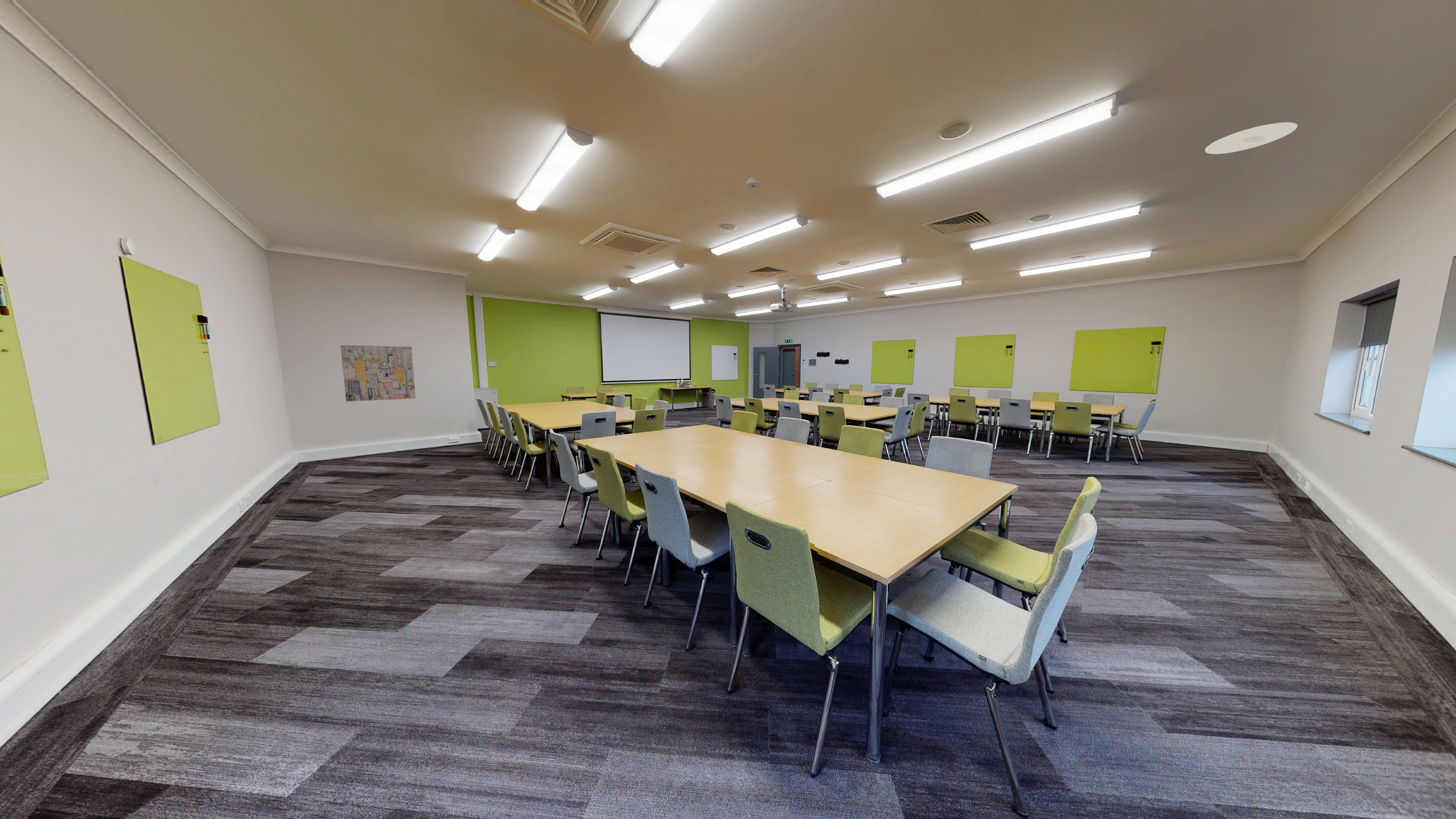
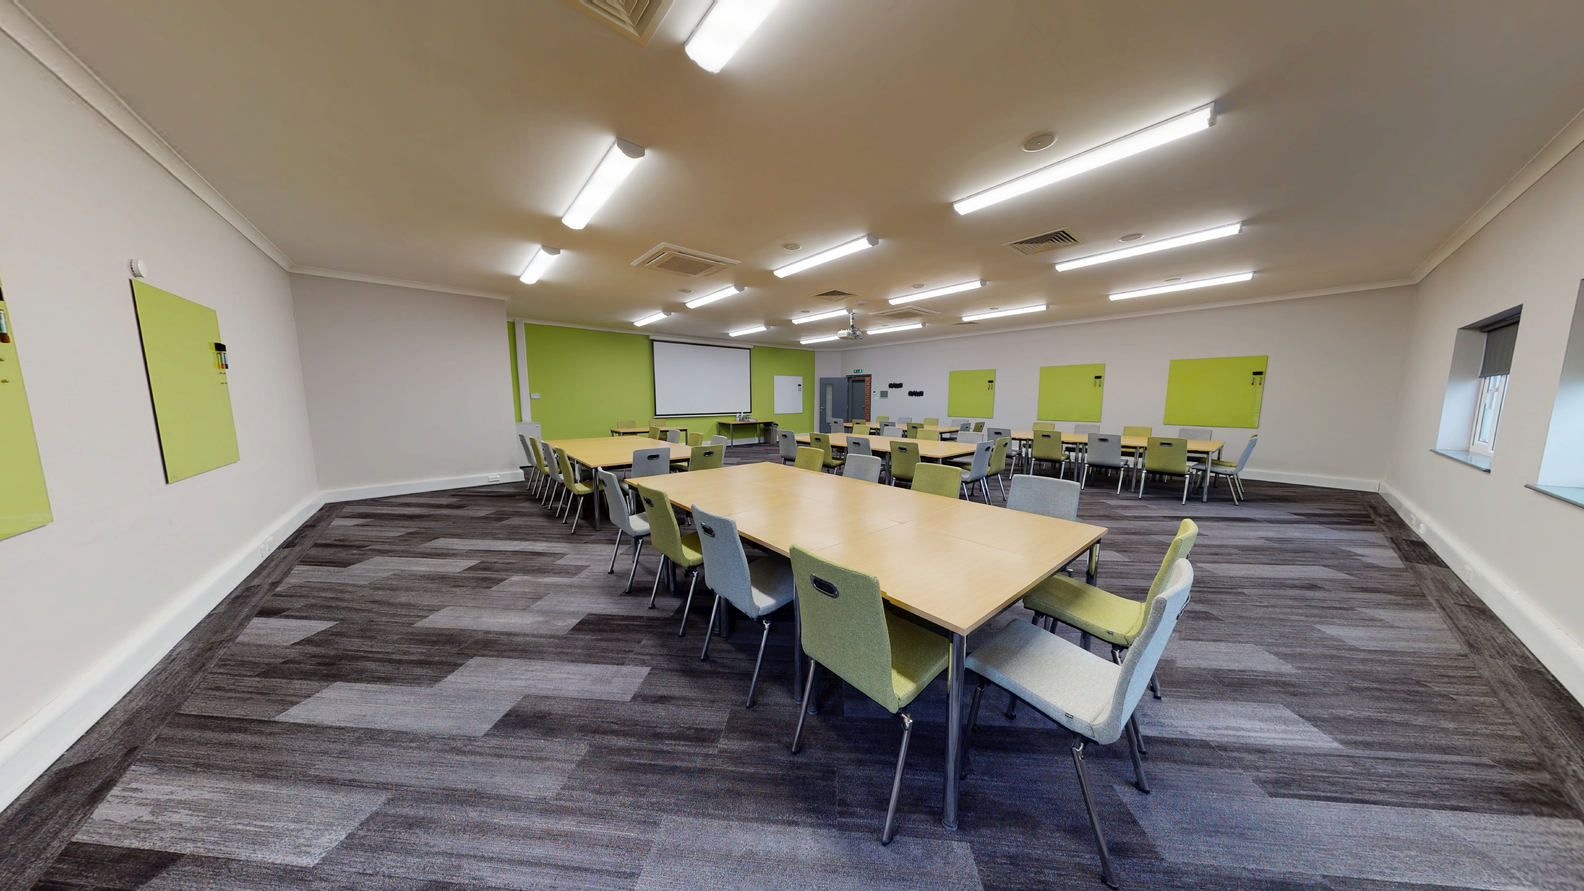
- recessed light (1249, 136)
- wall art (380, 373)
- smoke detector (753, 182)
